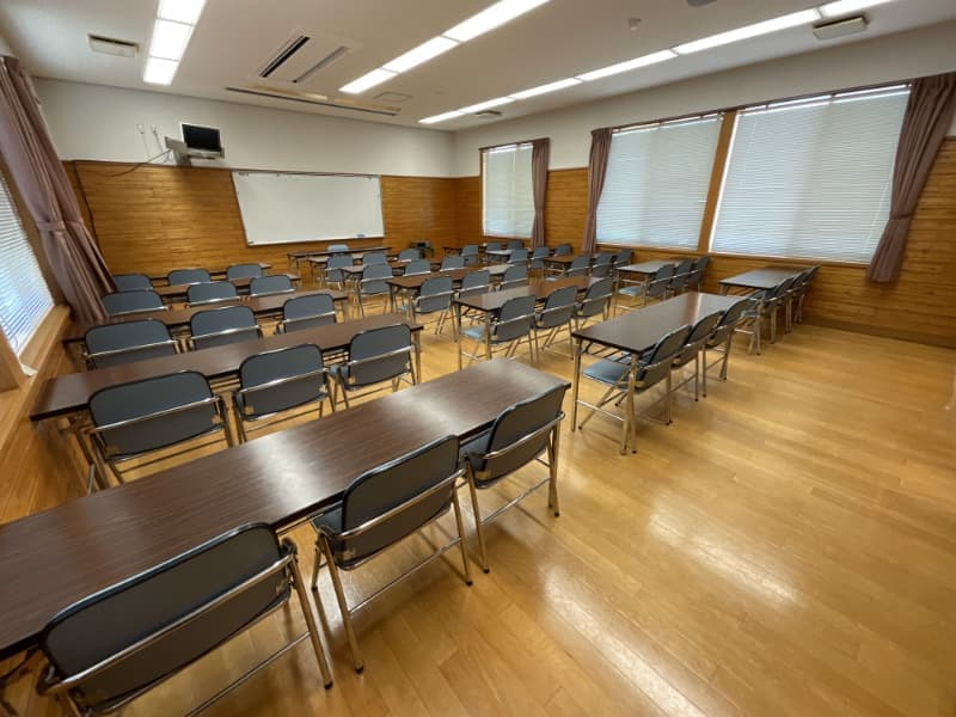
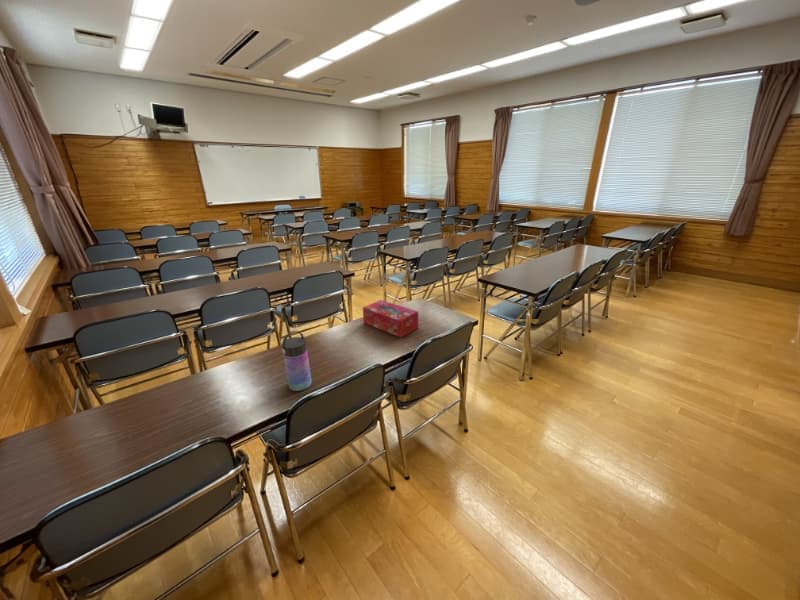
+ tissue box (390, 317)
+ water bottle (296, 358)
